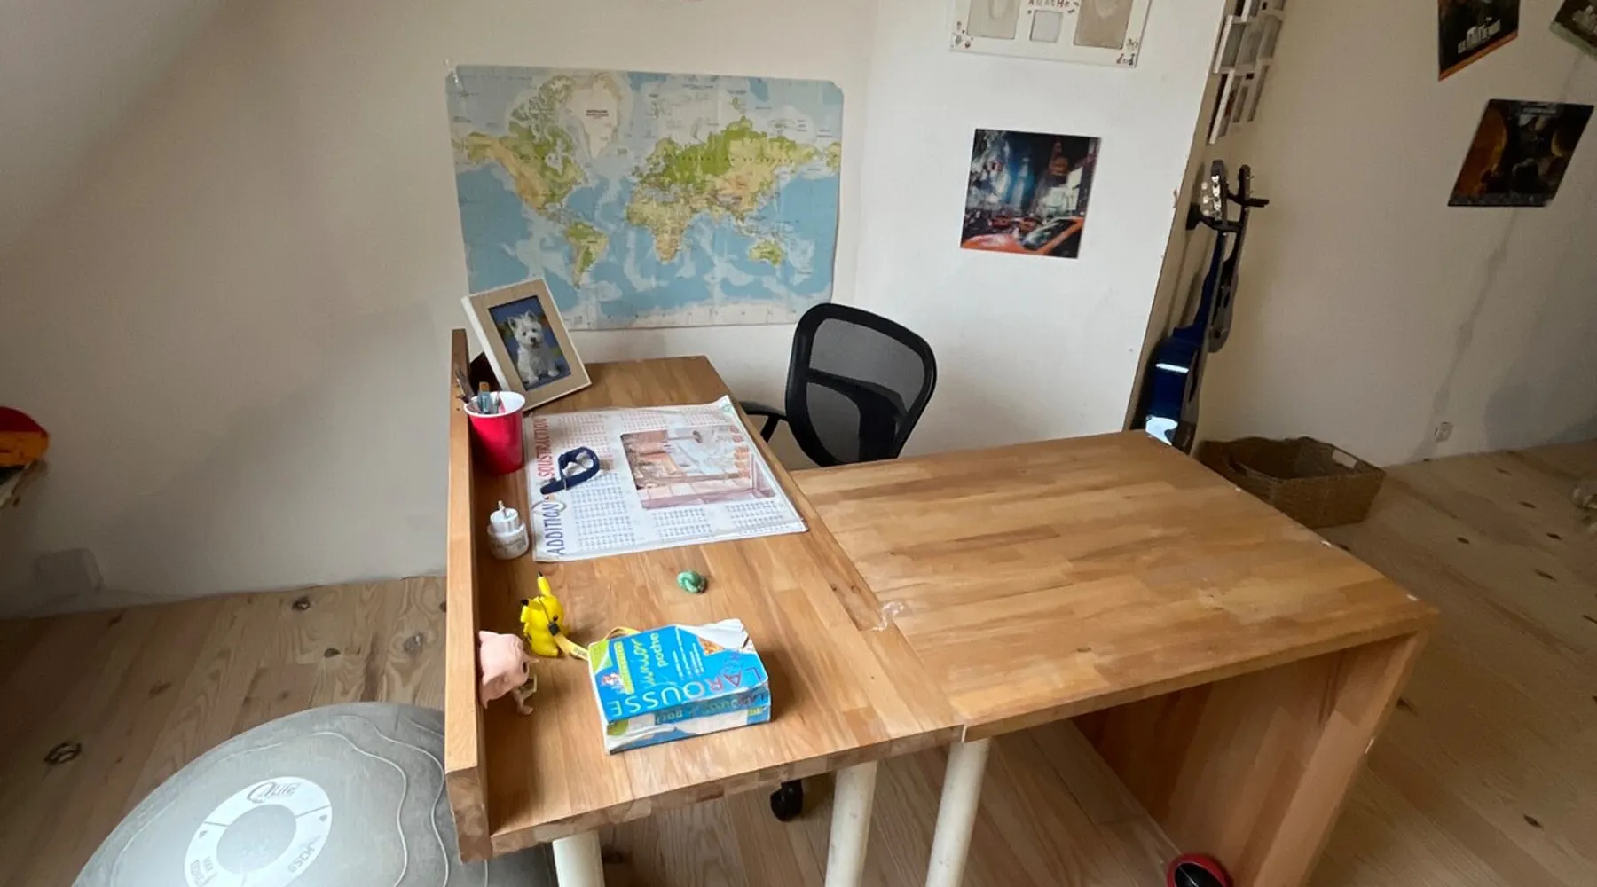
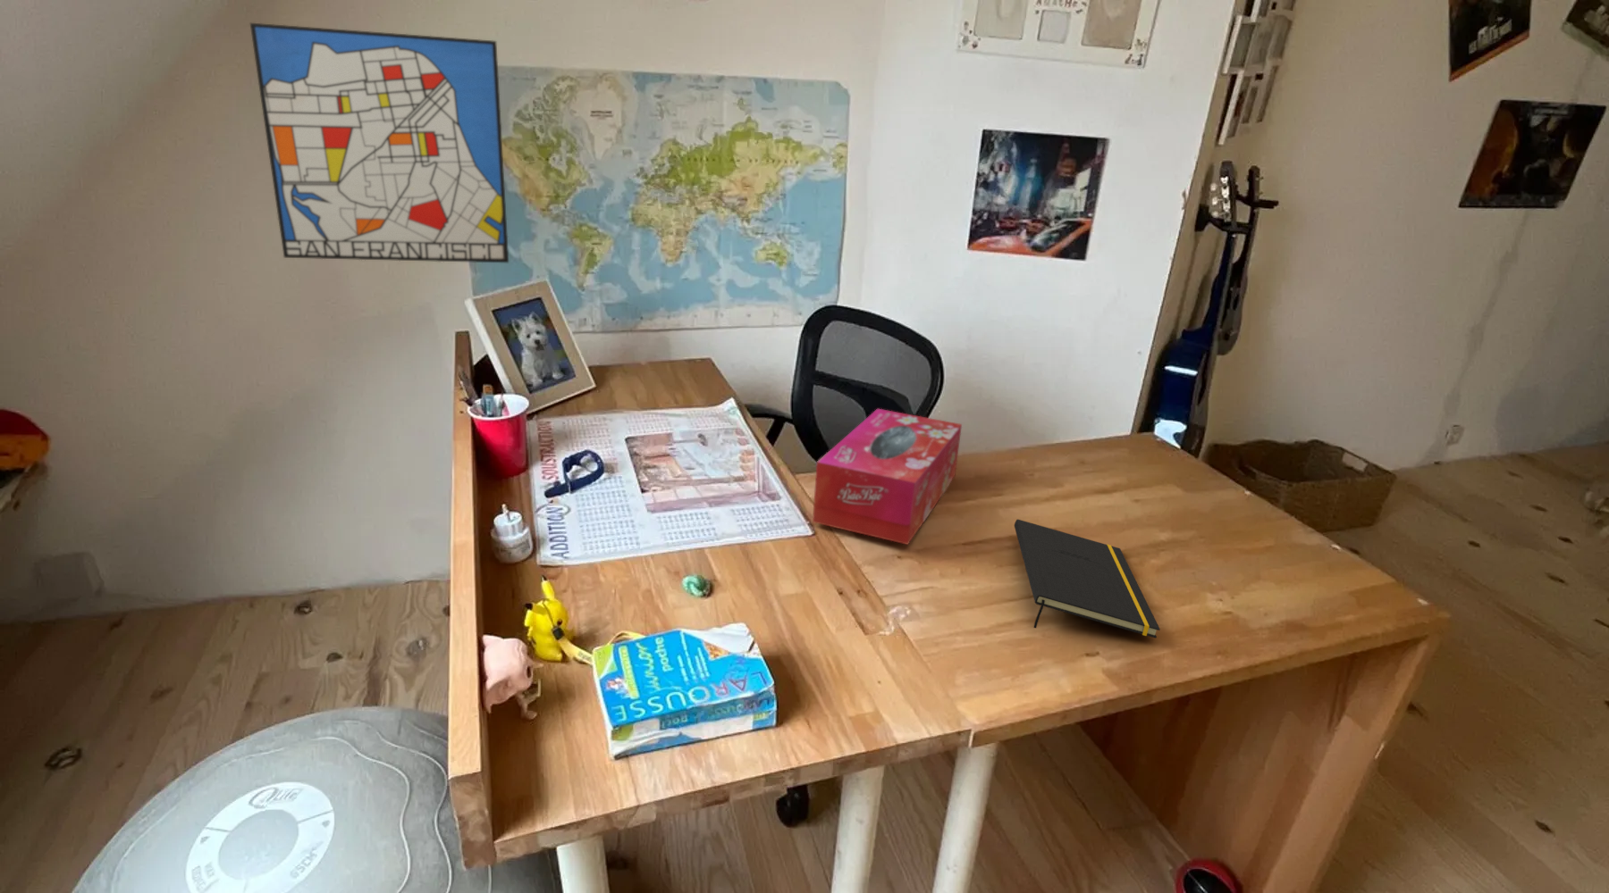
+ wall art (388, 151)
+ notepad (1081, 573)
+ tissue box (891, 470)
